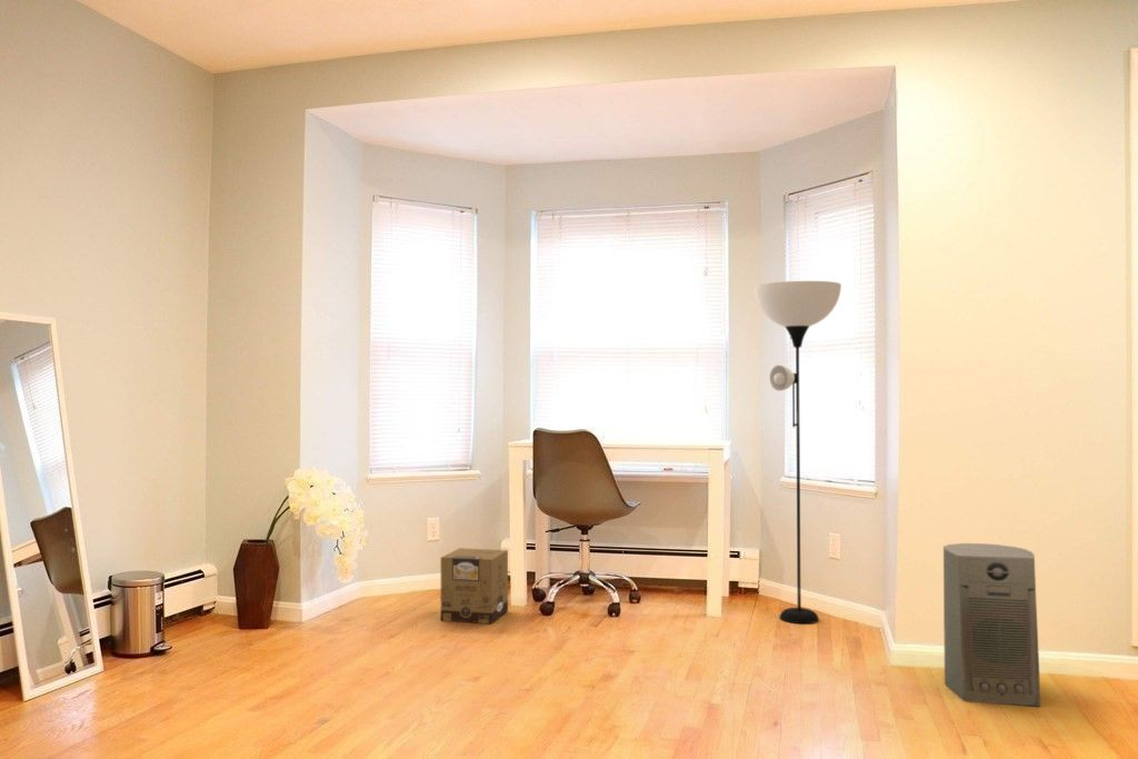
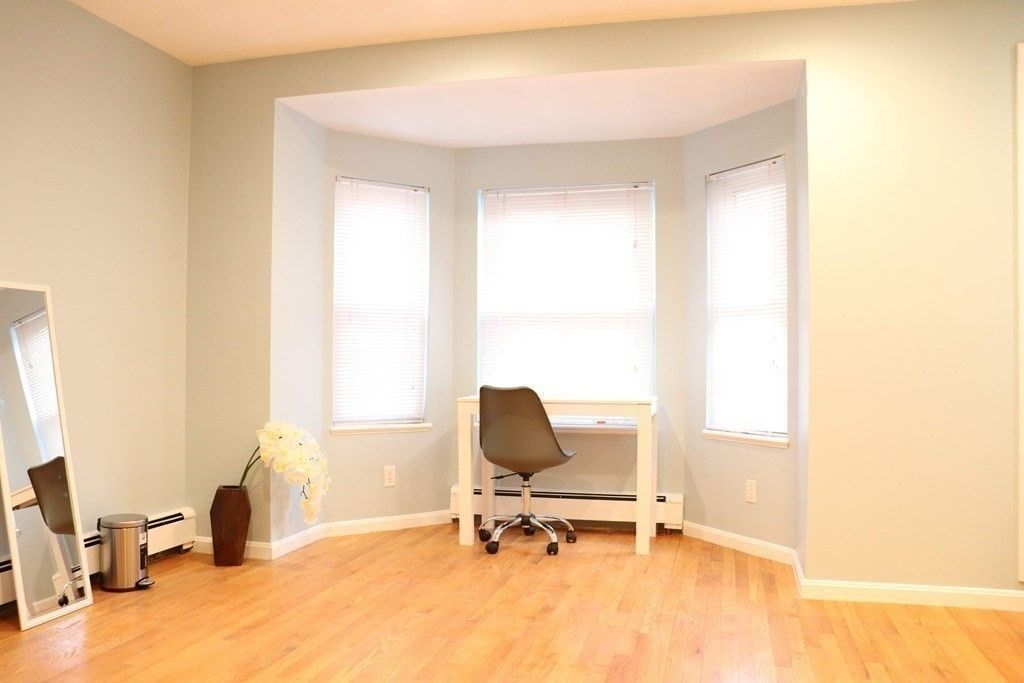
- cardboard box (475, 585)
- floor lamp (798, 451)
- fan (987, 618)
